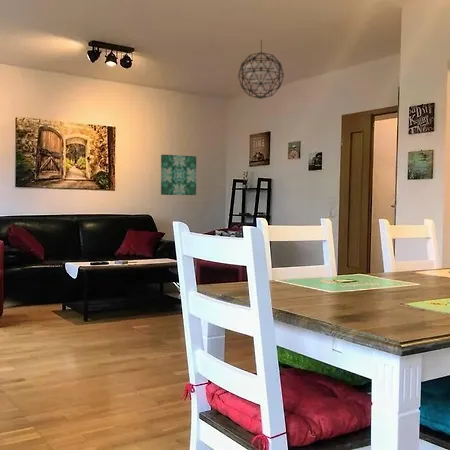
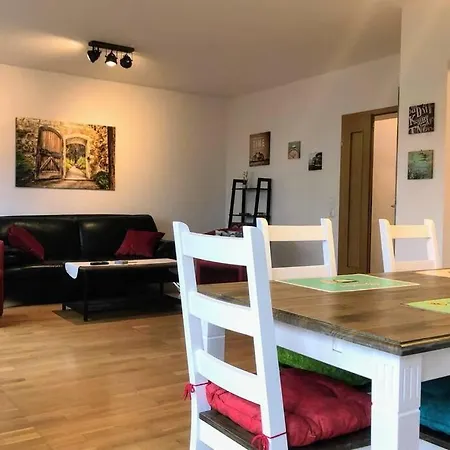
- wall art (178, 175)
- pendant light (261, 69)
